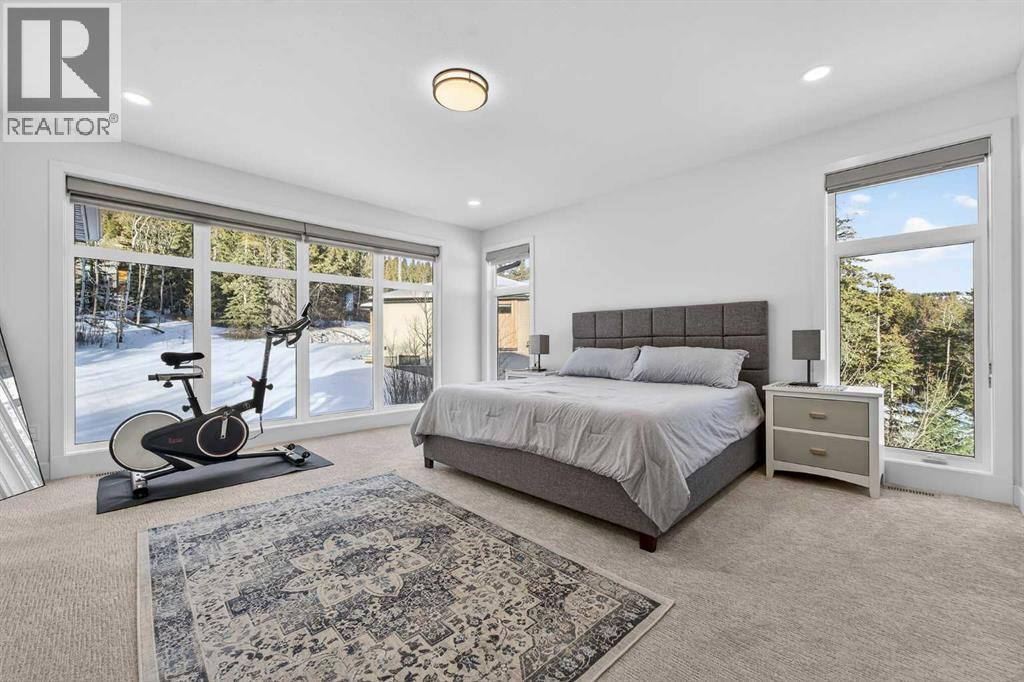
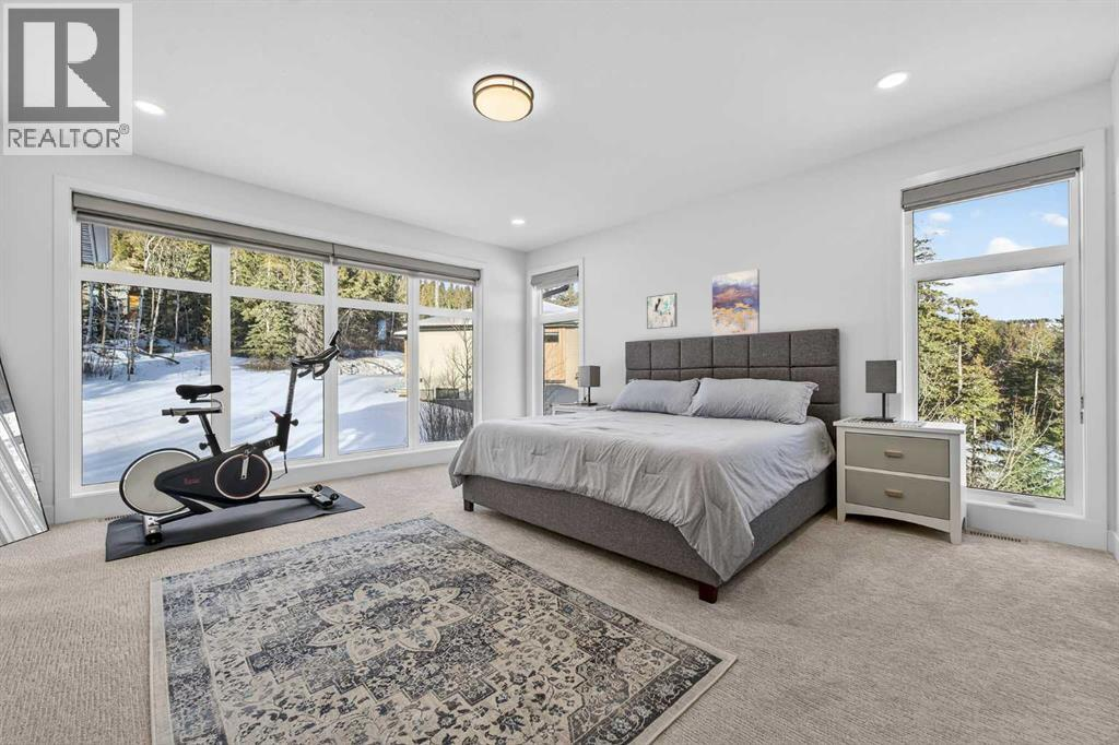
+ wall art (661, 311)
+ wall art (734, 304)
